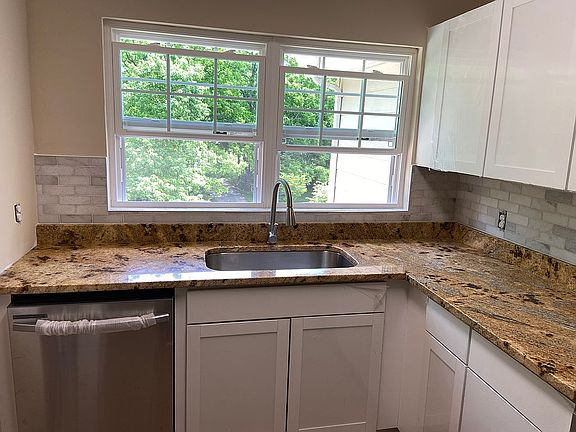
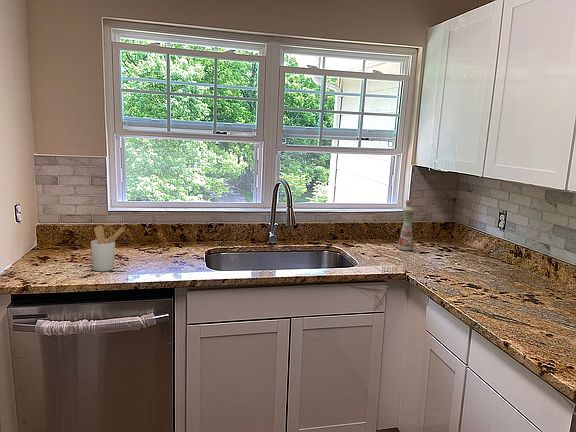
+ bottle (407, 224)
+ utensil holder (109, 247)
